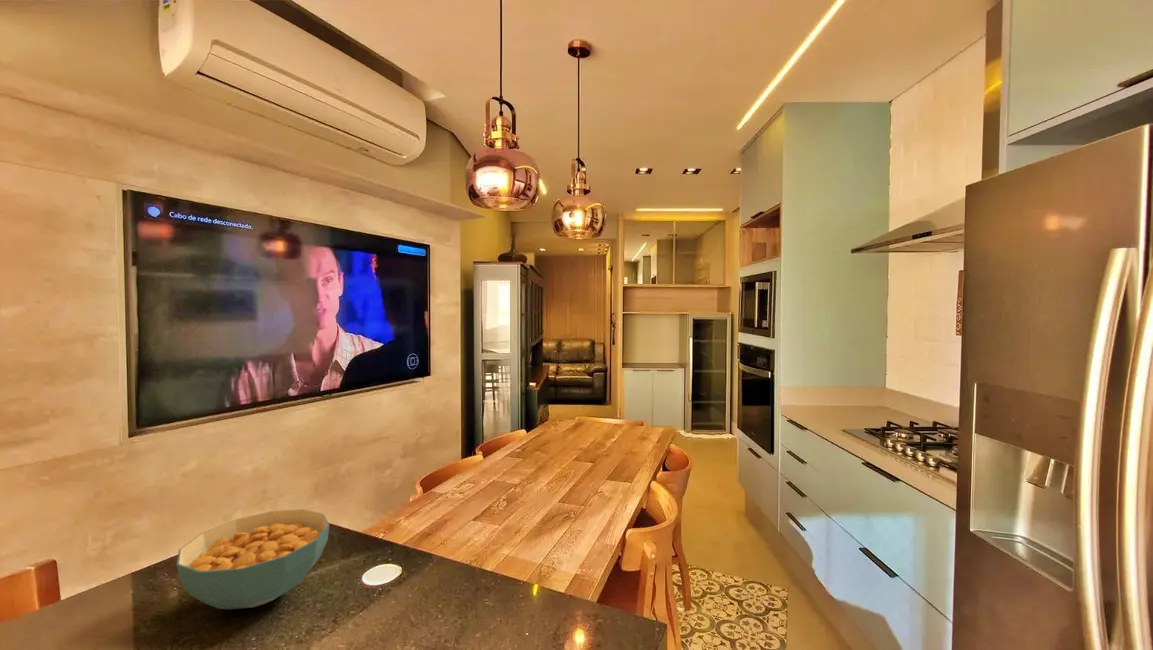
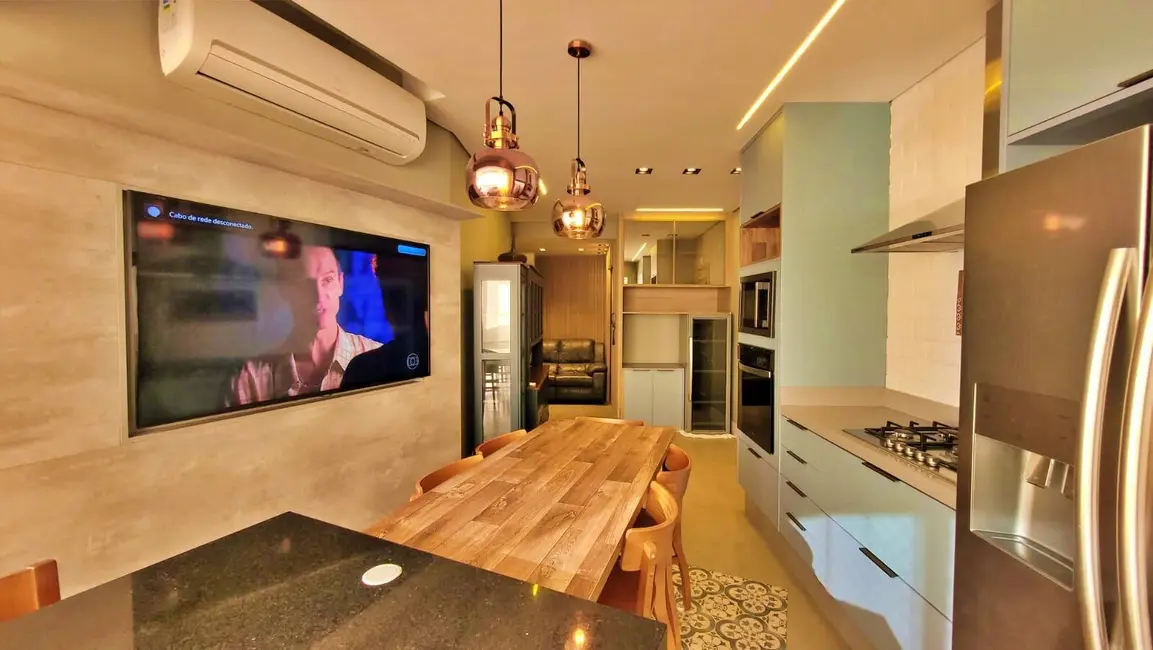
- cereal bowl (258, 566)
